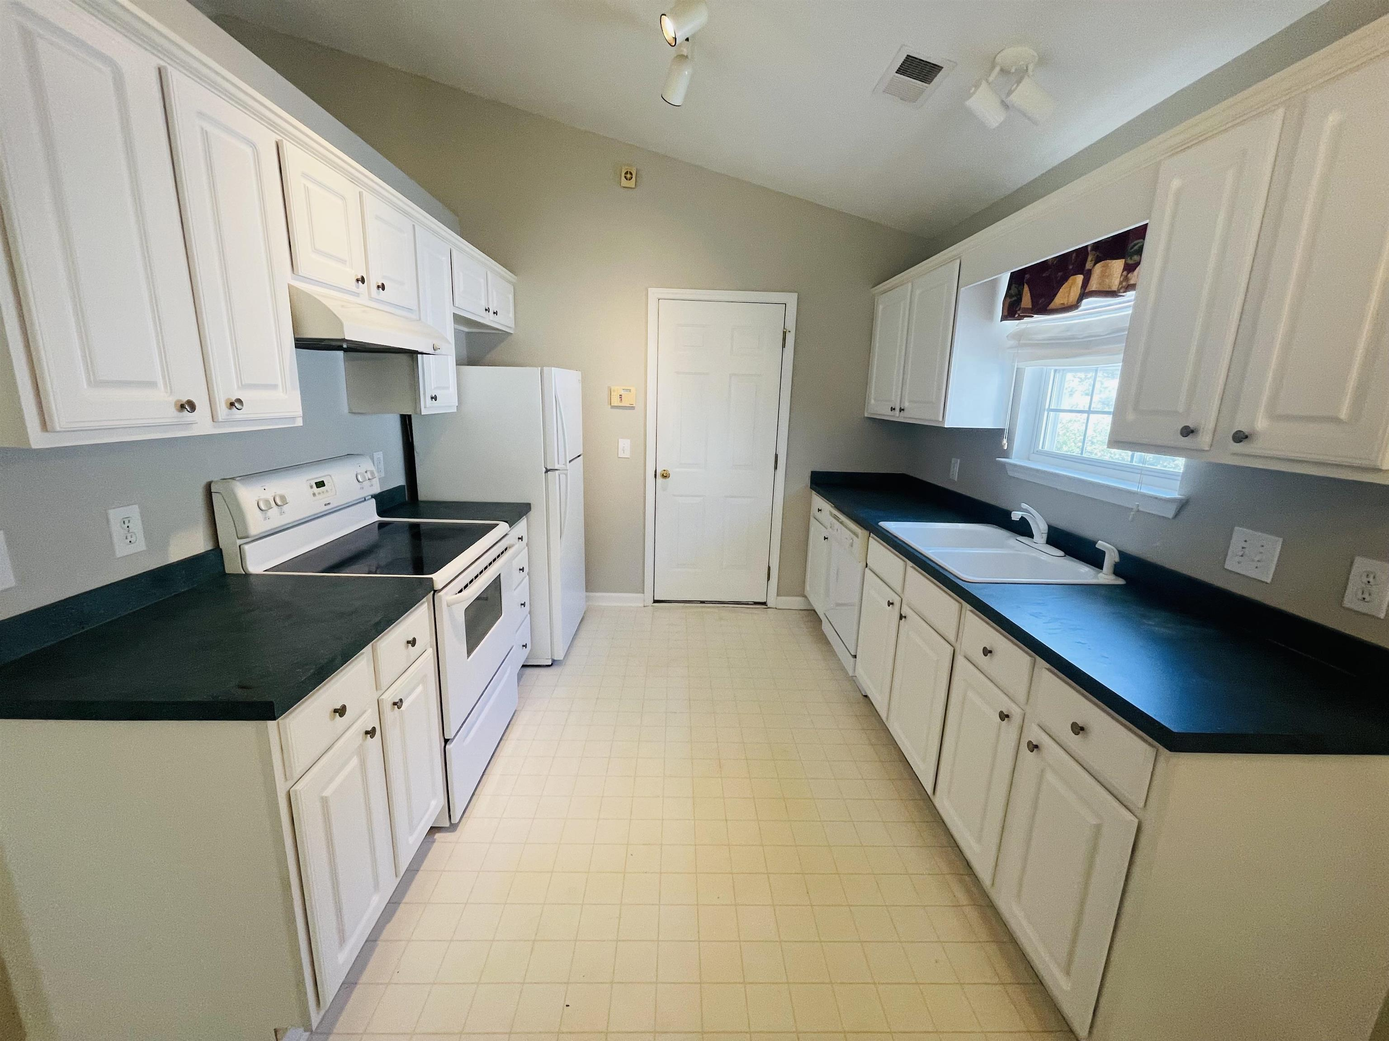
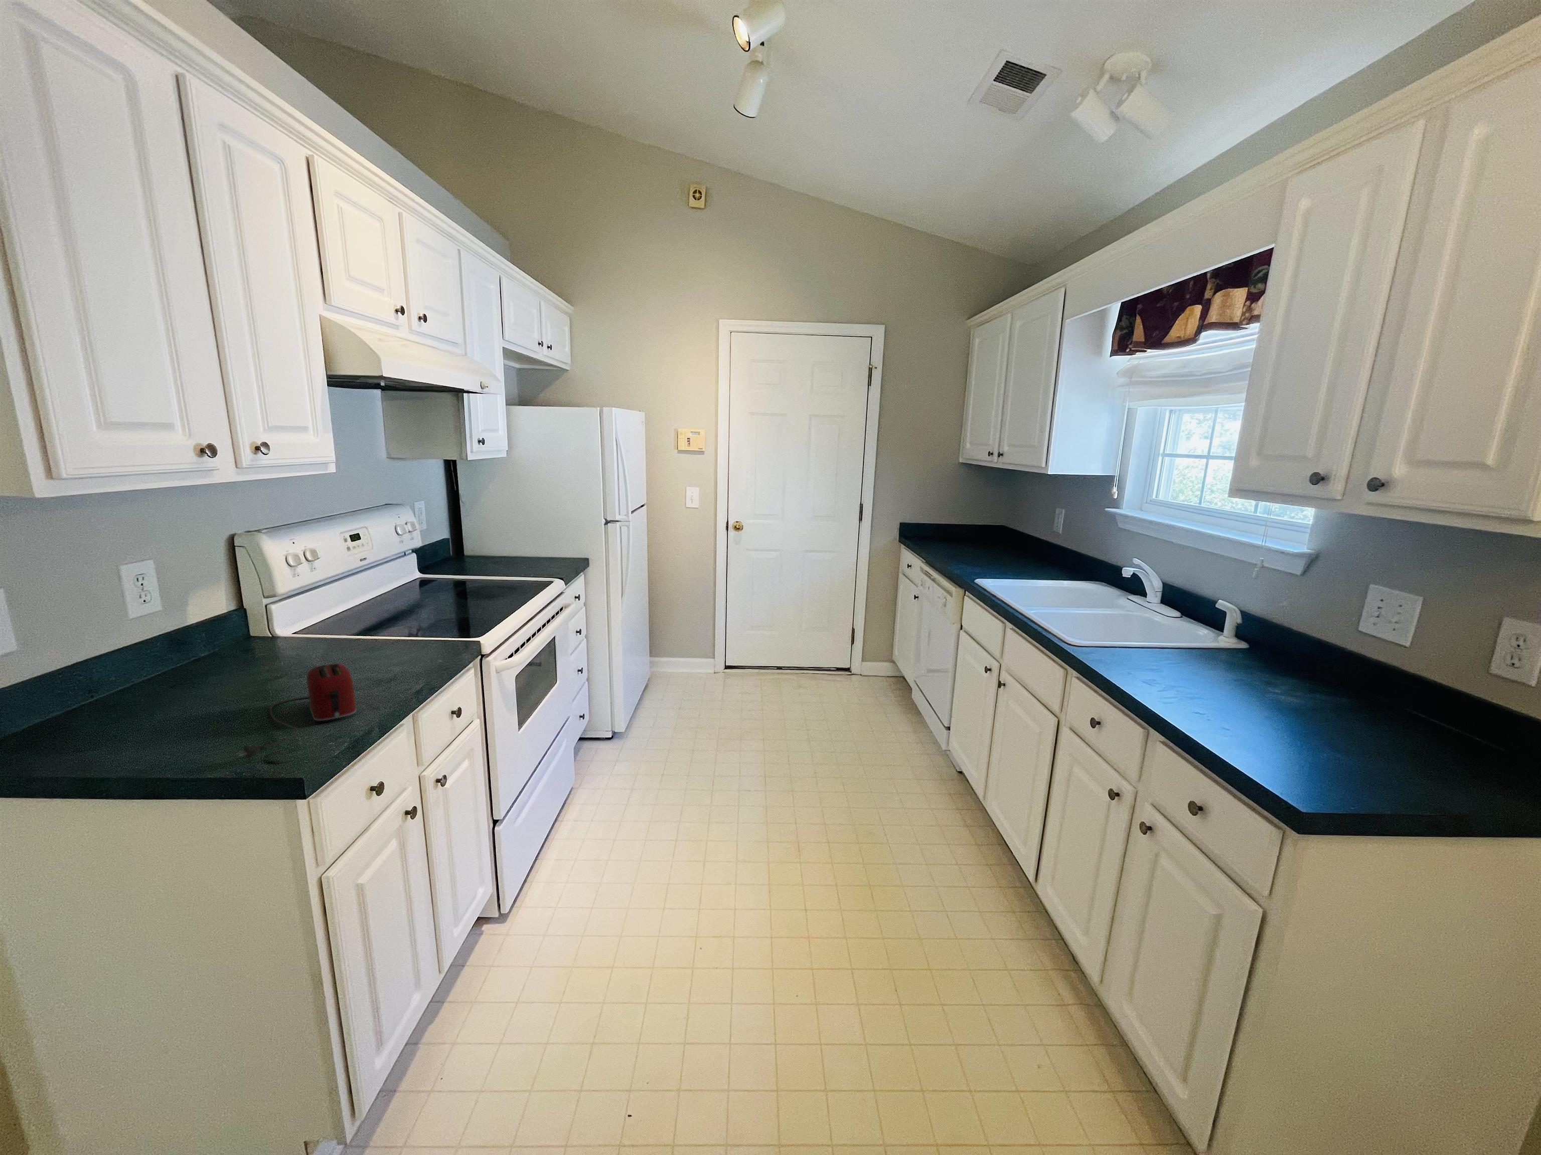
+ toaster (296, 699)
